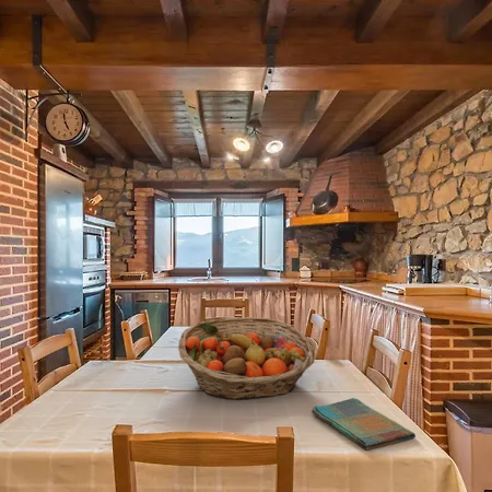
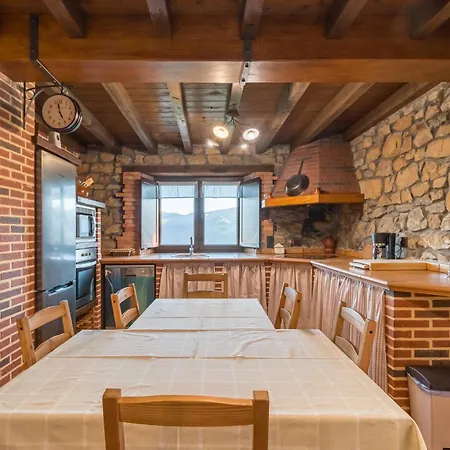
- fruit basket (246, 354)
- dish towel (360, 420)
